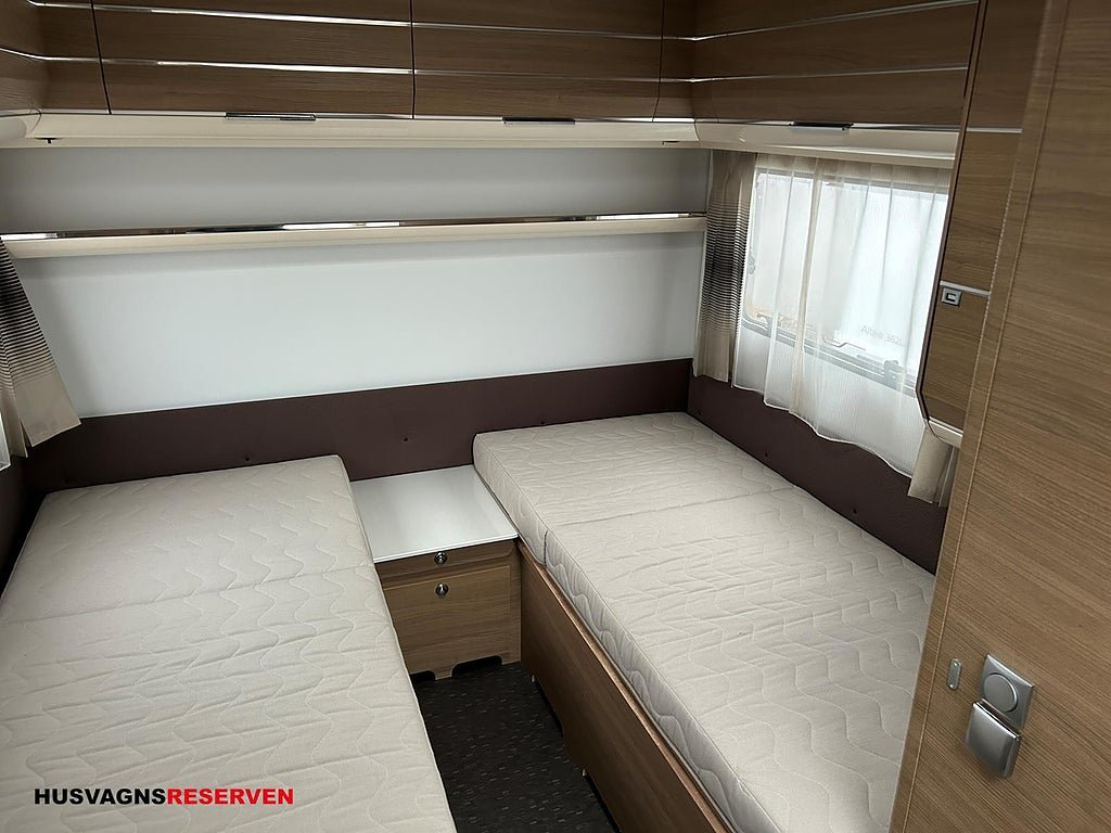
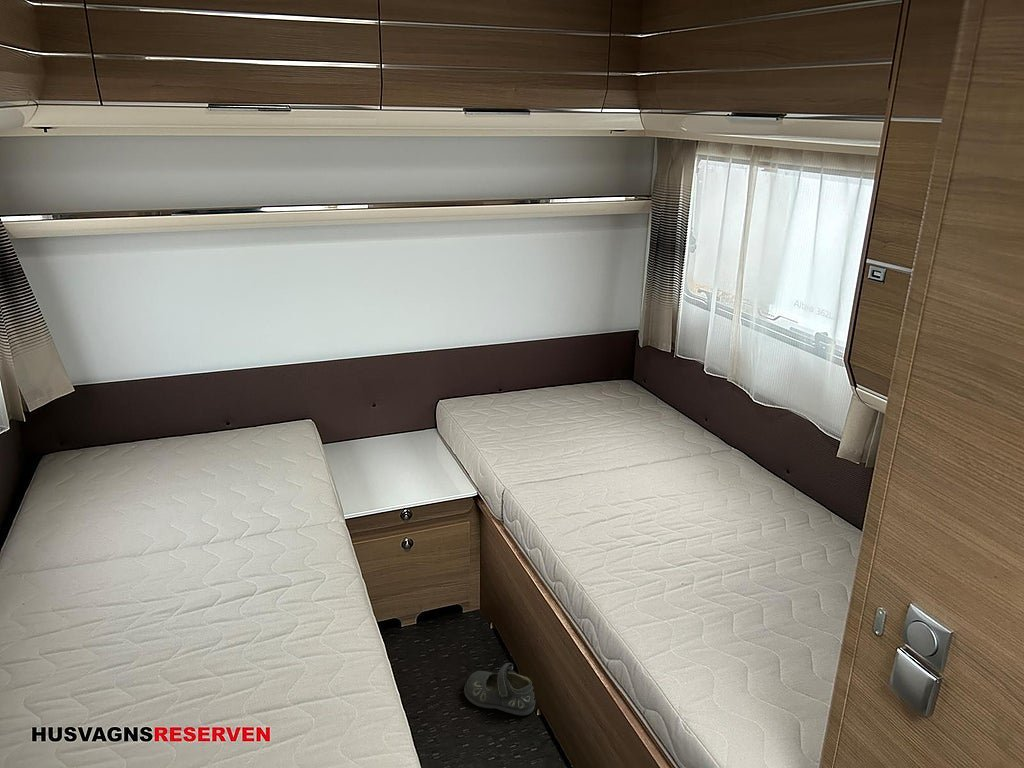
+ mary jane shoe (498, 683)
